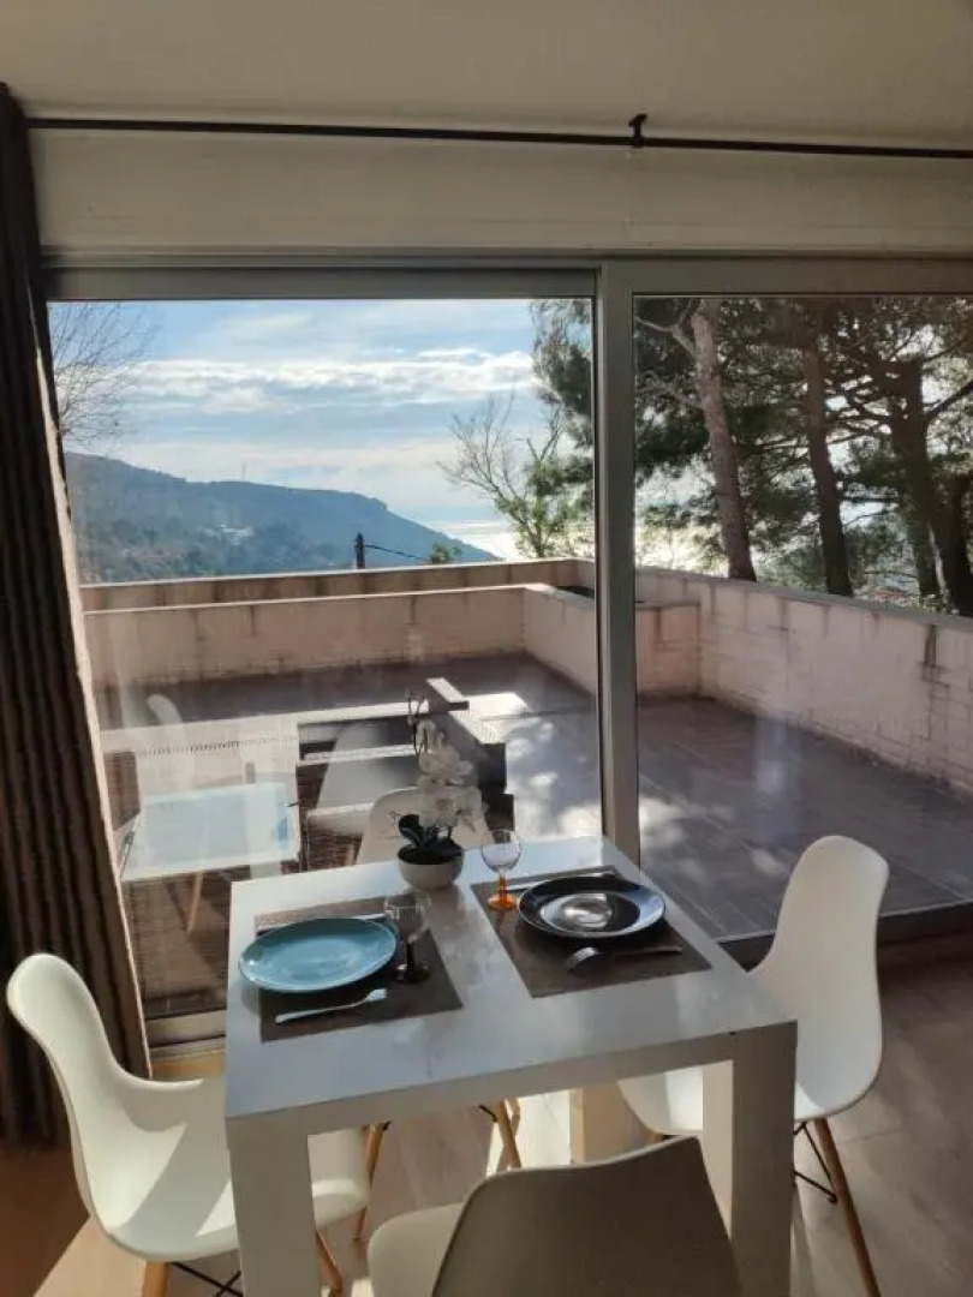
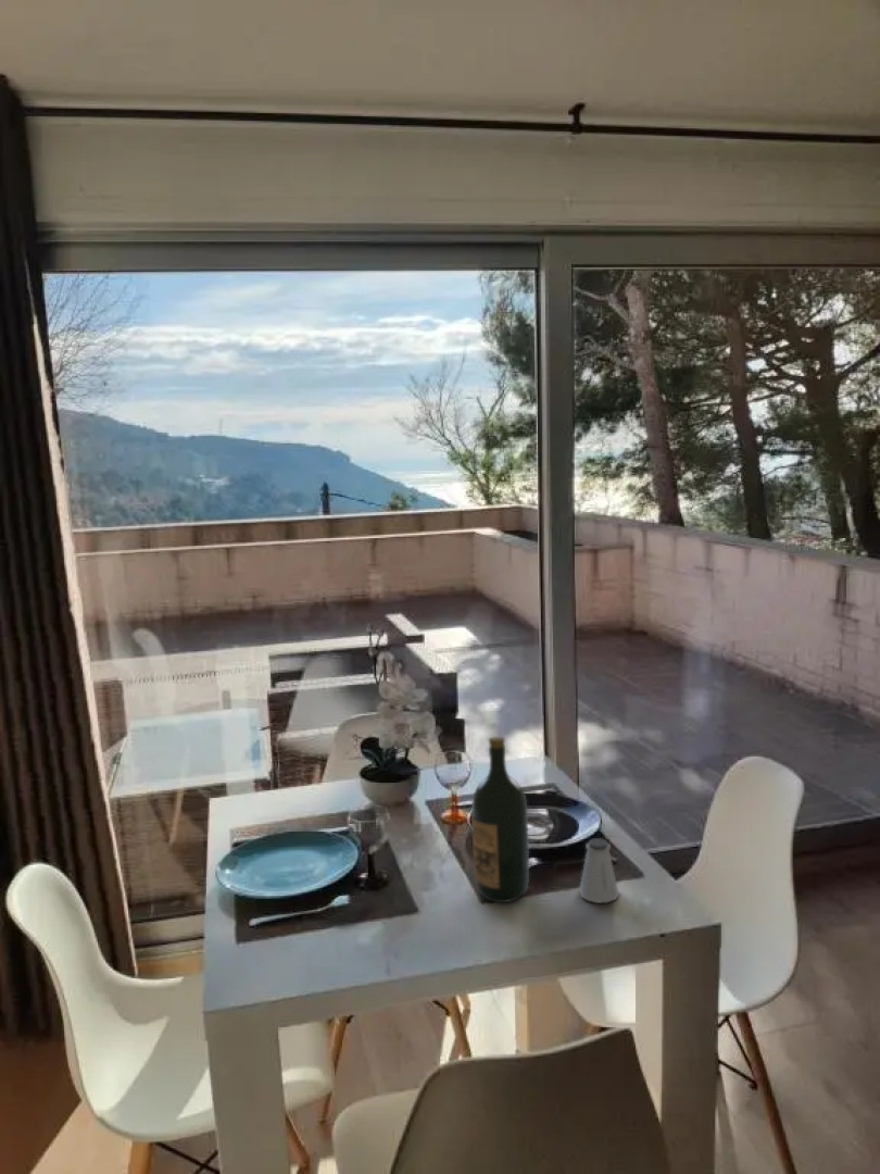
+ saltshaker (598, 867)
+ wine bottle (499, 816)
